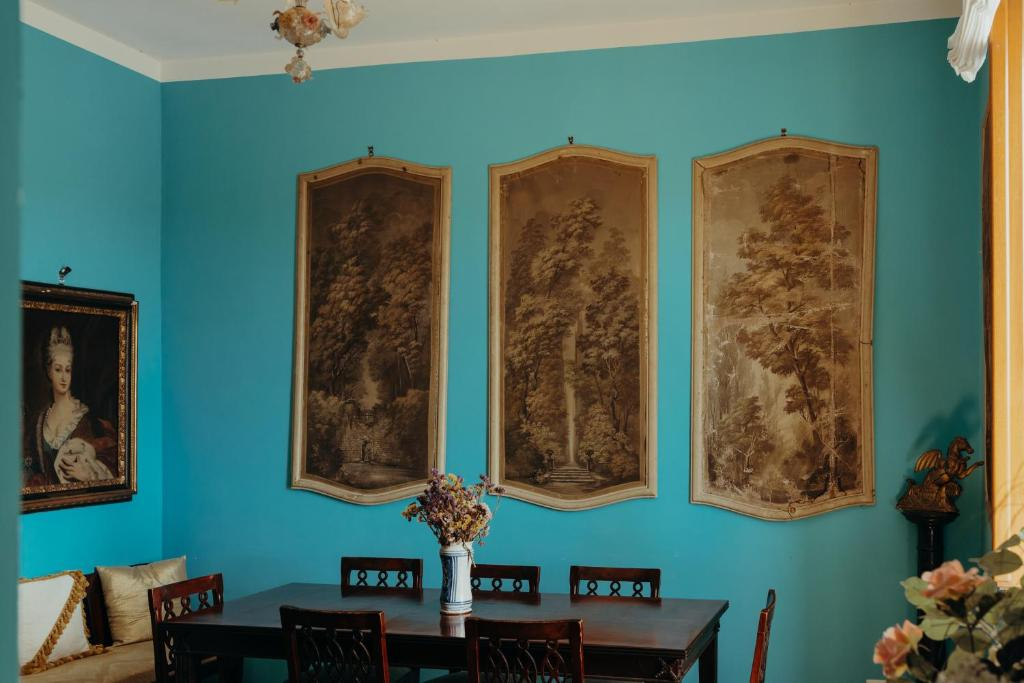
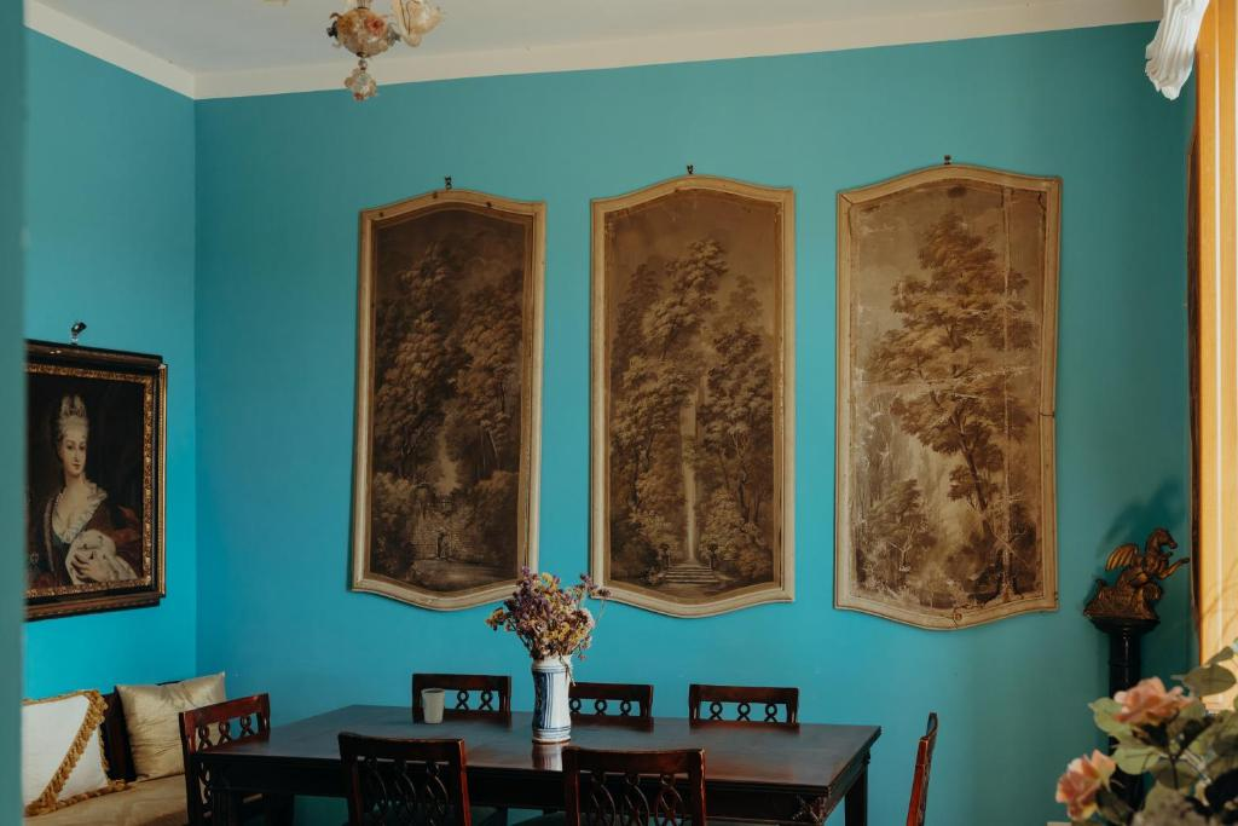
+ dixie cup (433, 706)
